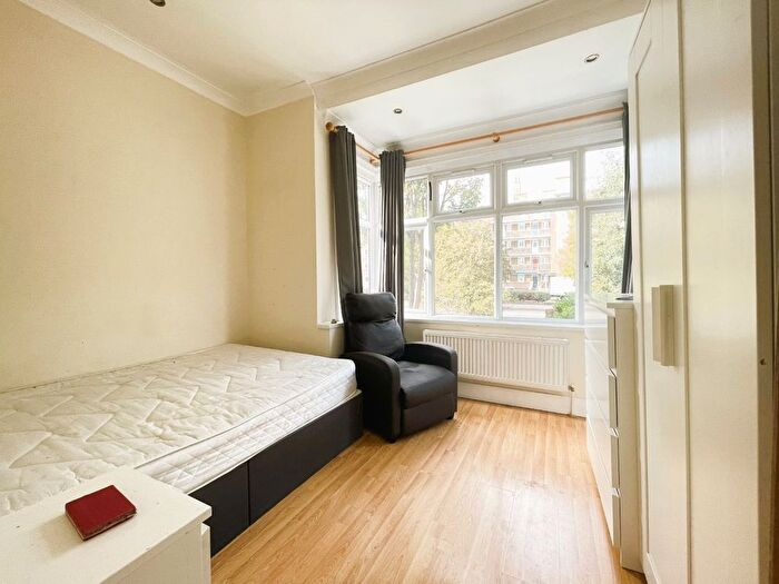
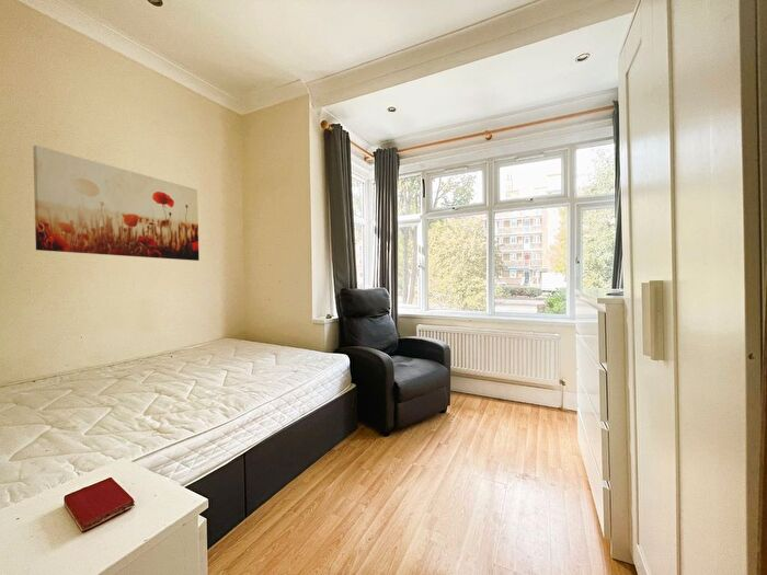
+ wall art (131, 214)
